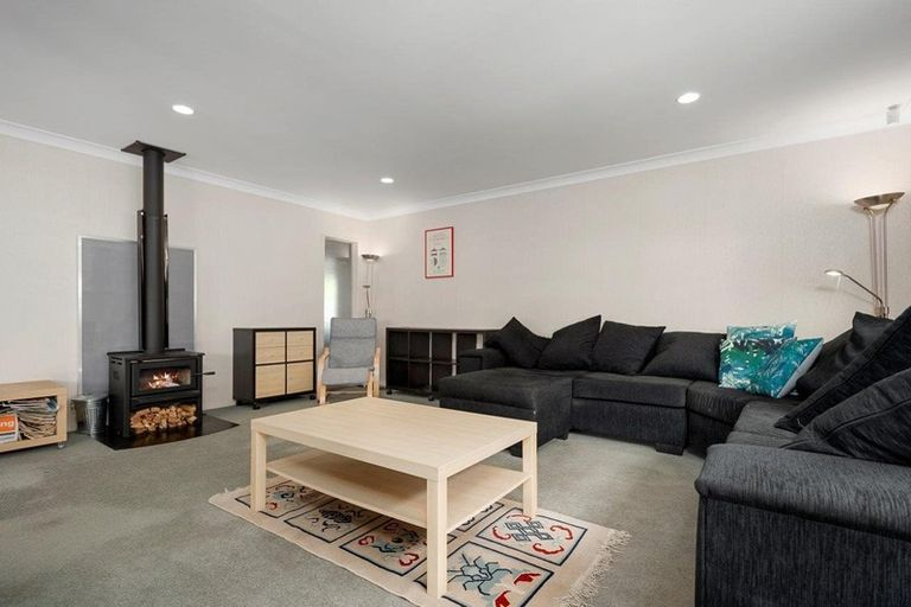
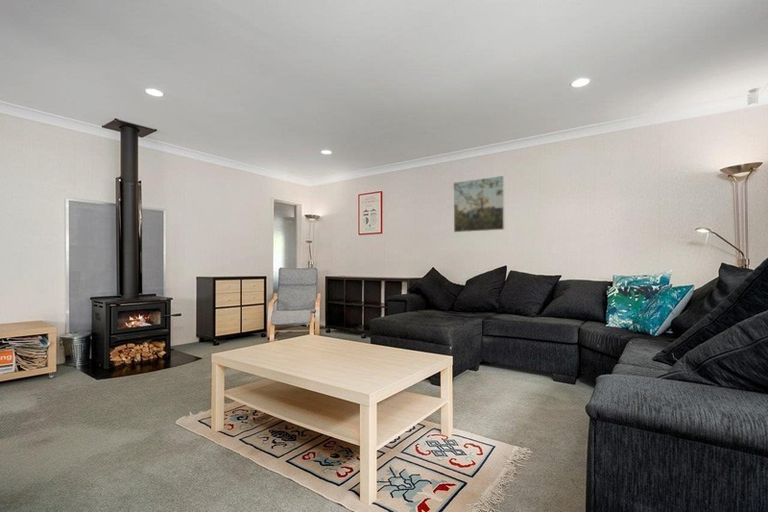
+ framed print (478, 205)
